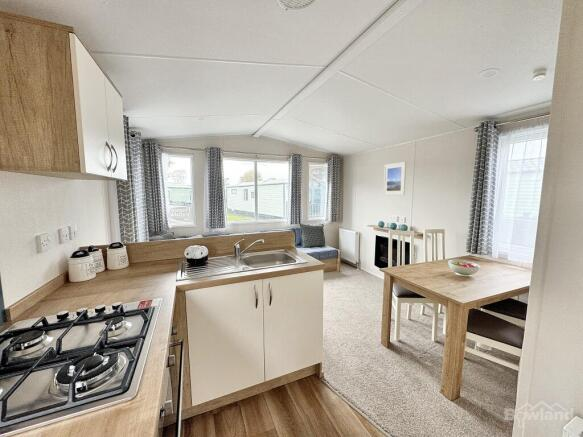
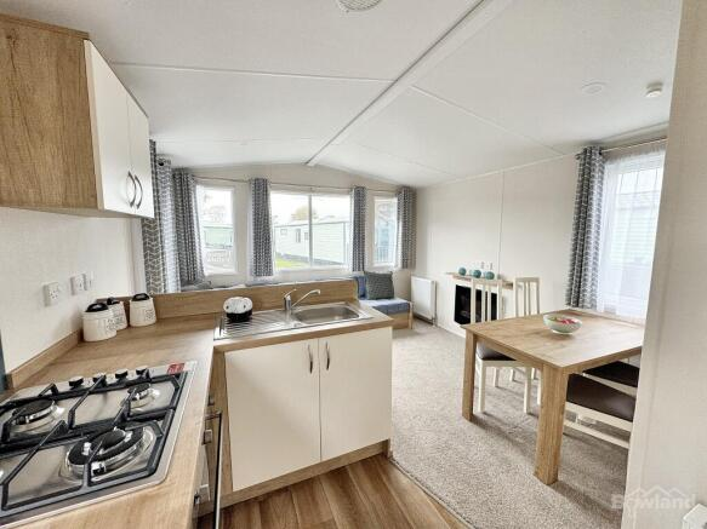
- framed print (394, 179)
